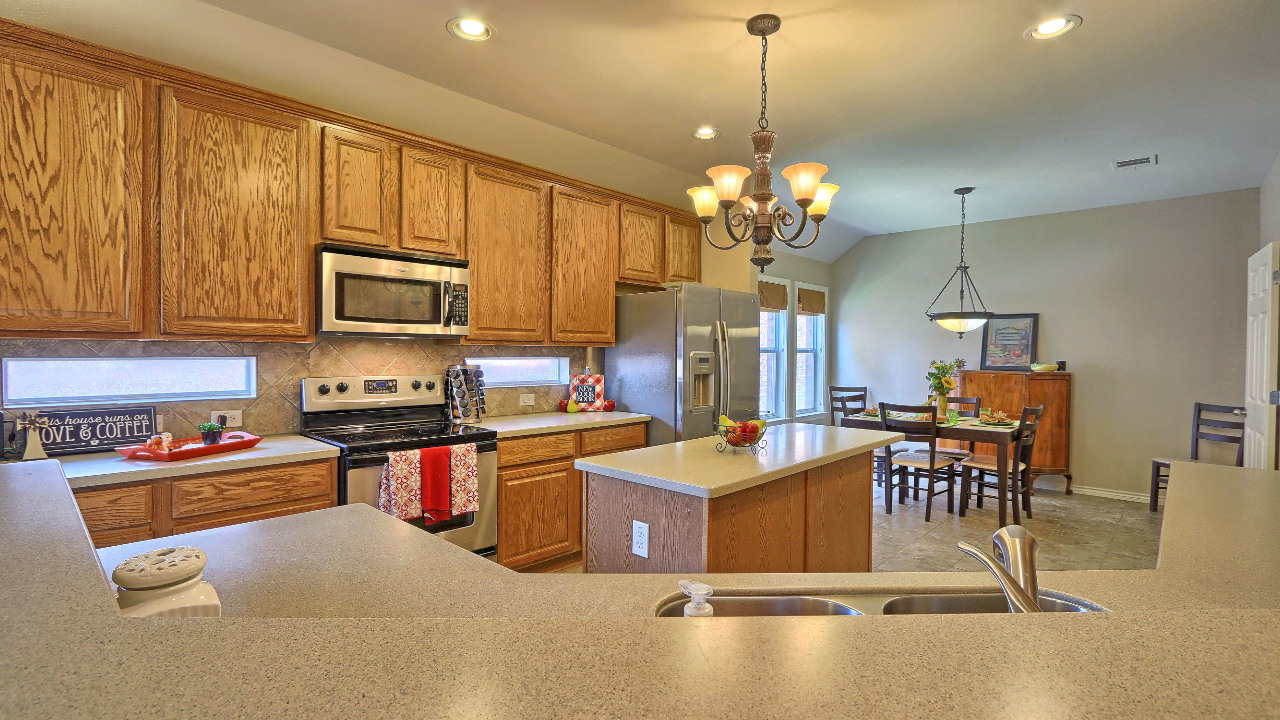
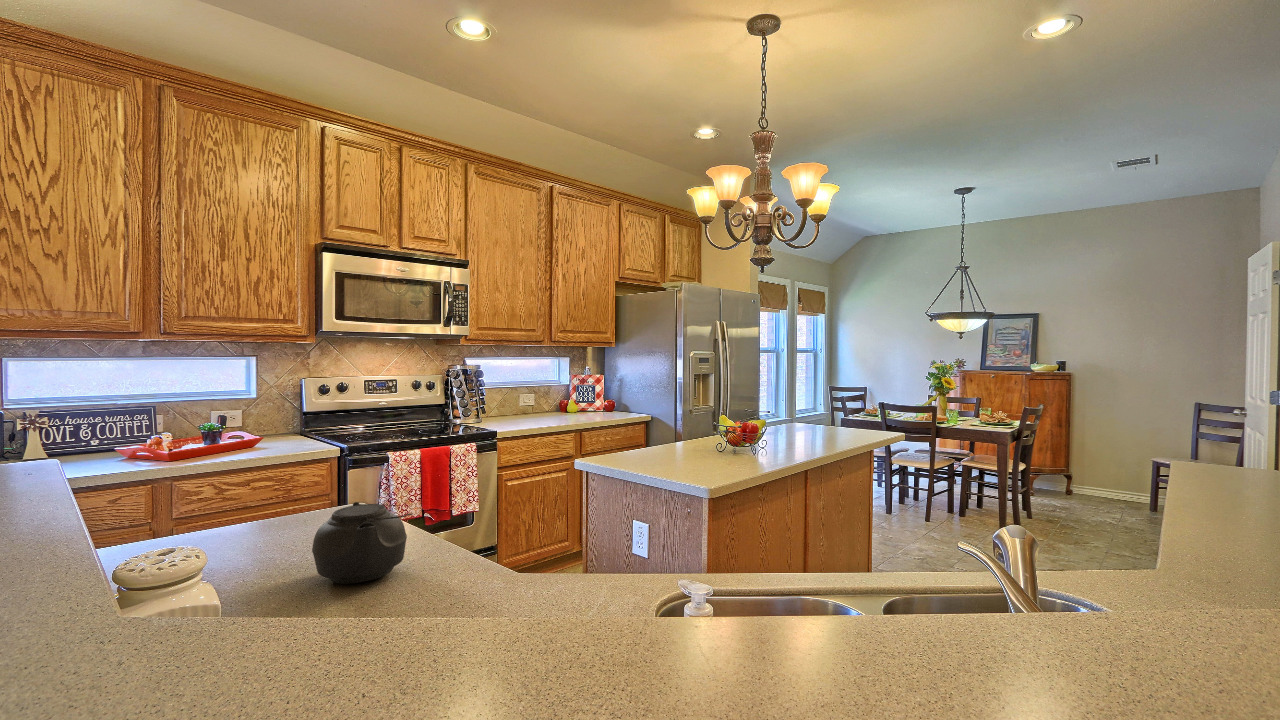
+ teapot (361, 544)
